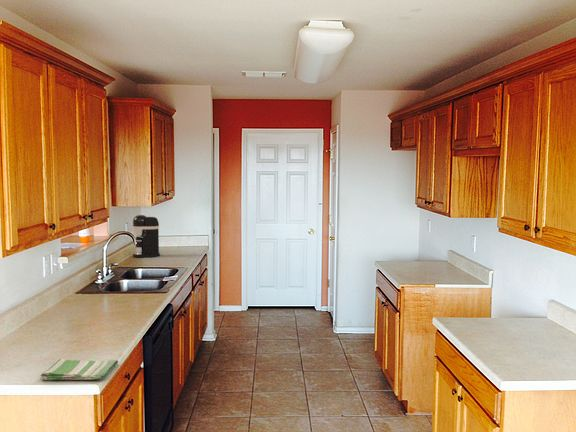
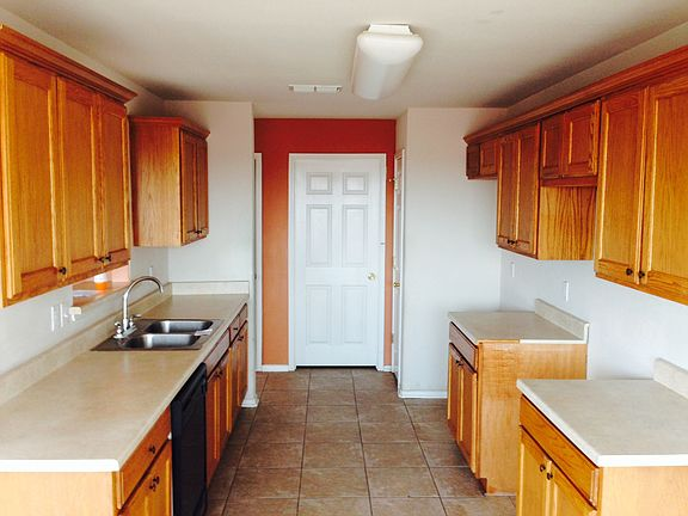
- dish towel (80, 368)
- coffee maker (146, 235)
